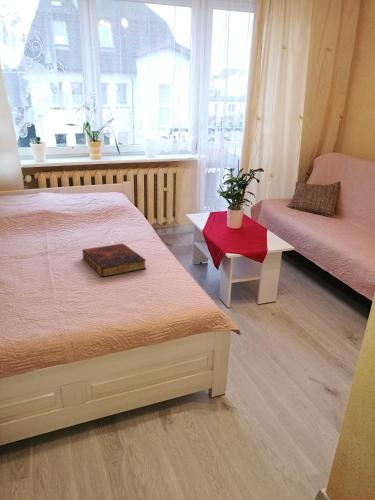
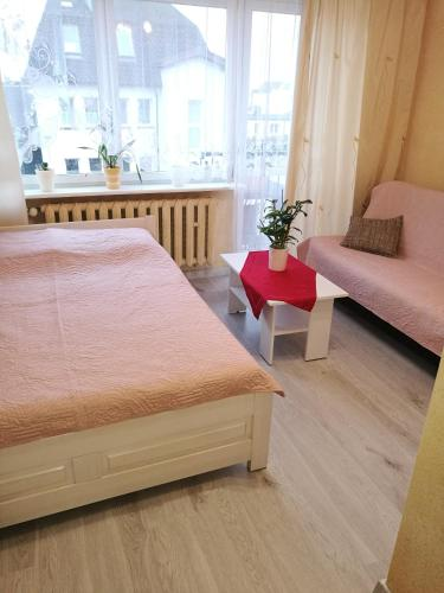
- book (113, 258)
